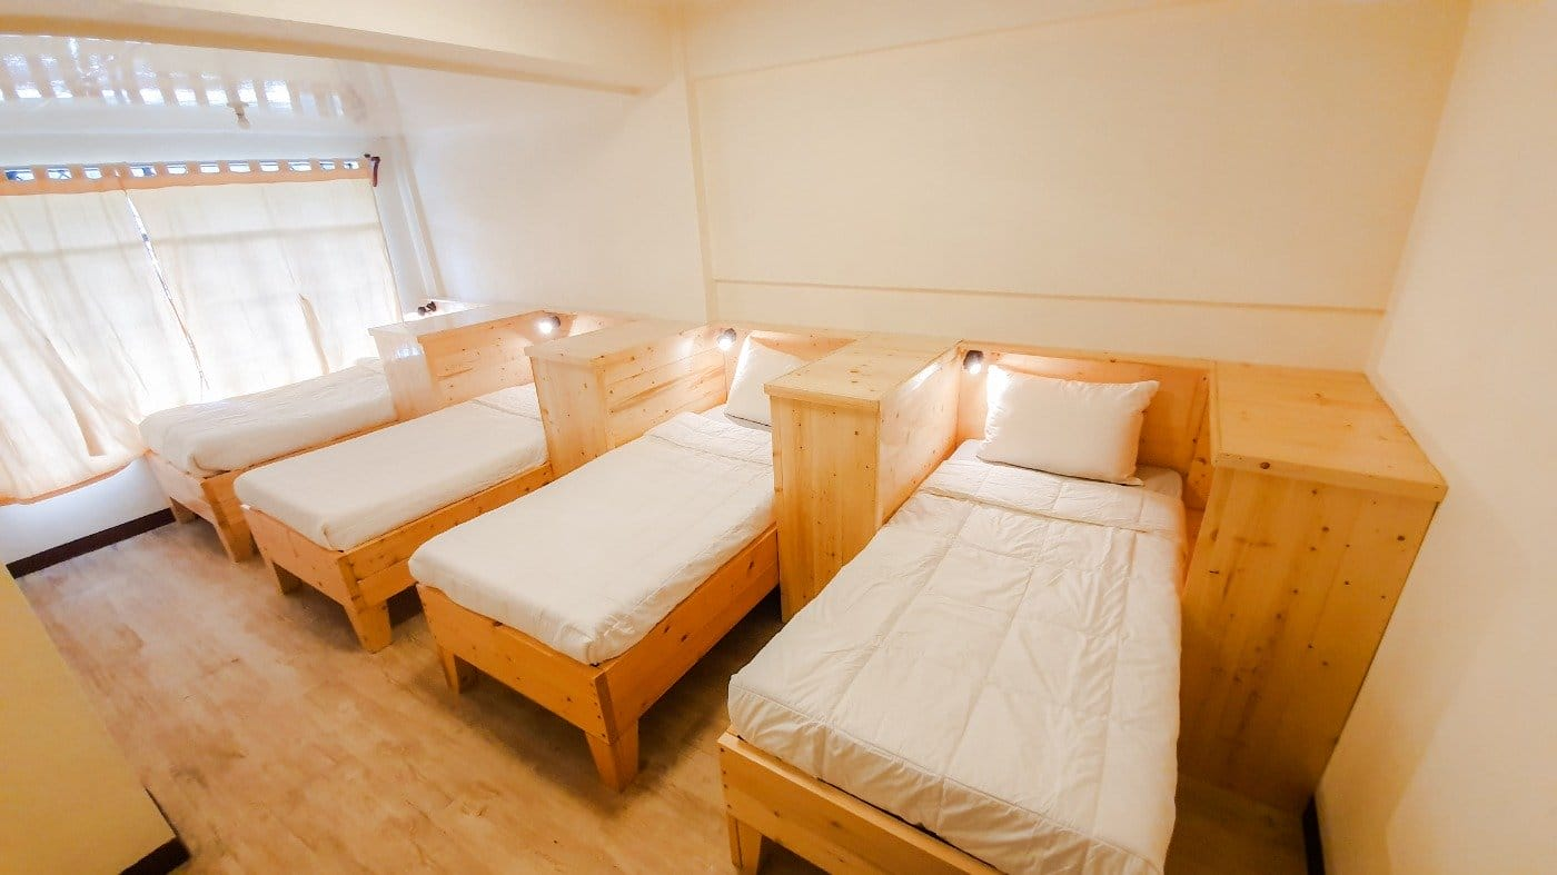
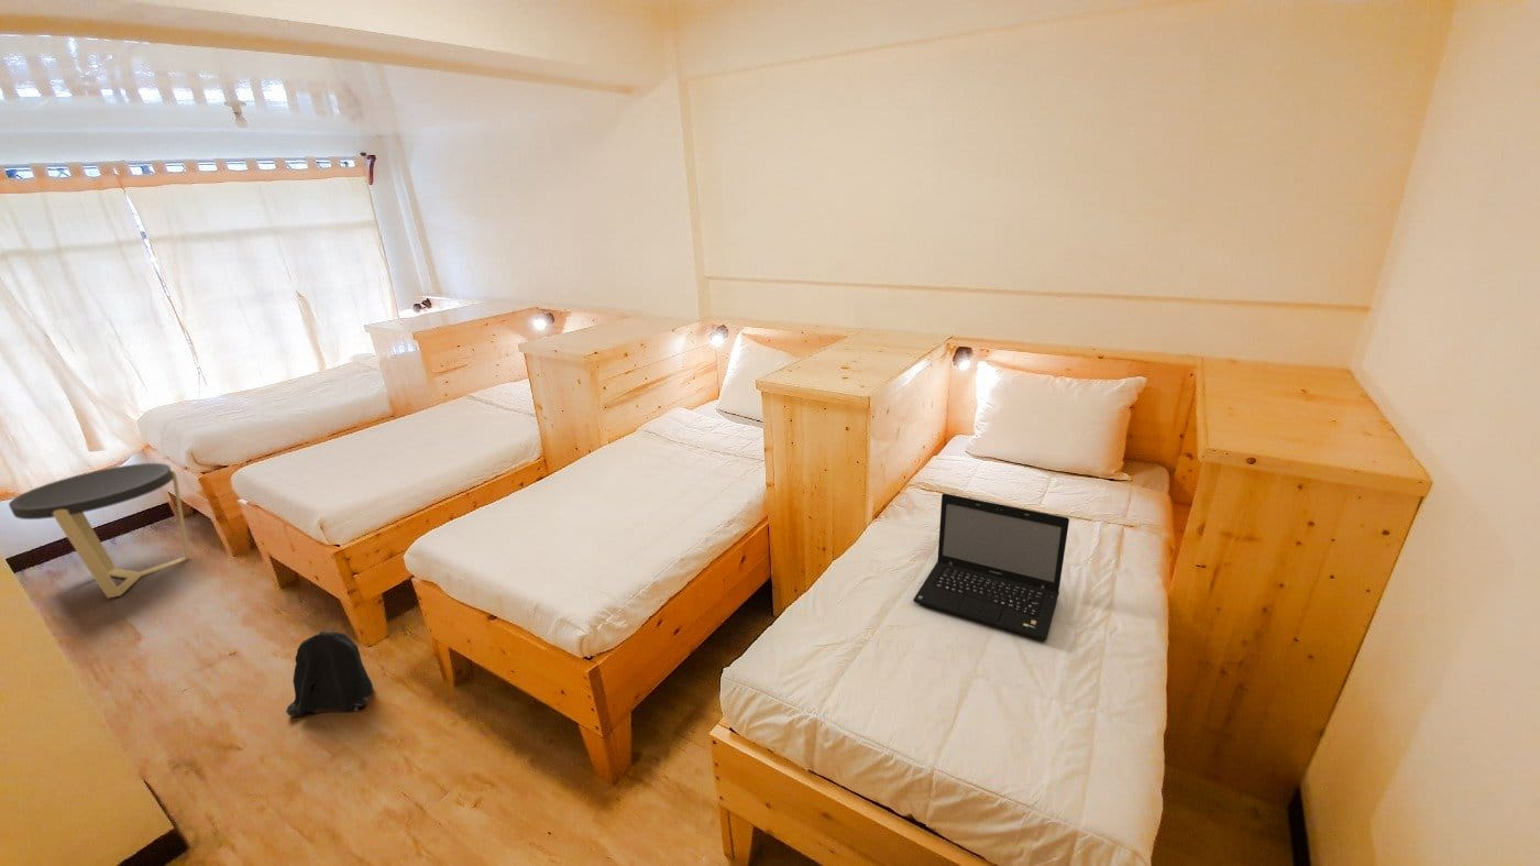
+ backpack (323, 669)
+ side table (99, 540)
+ laptop (989, 562)
